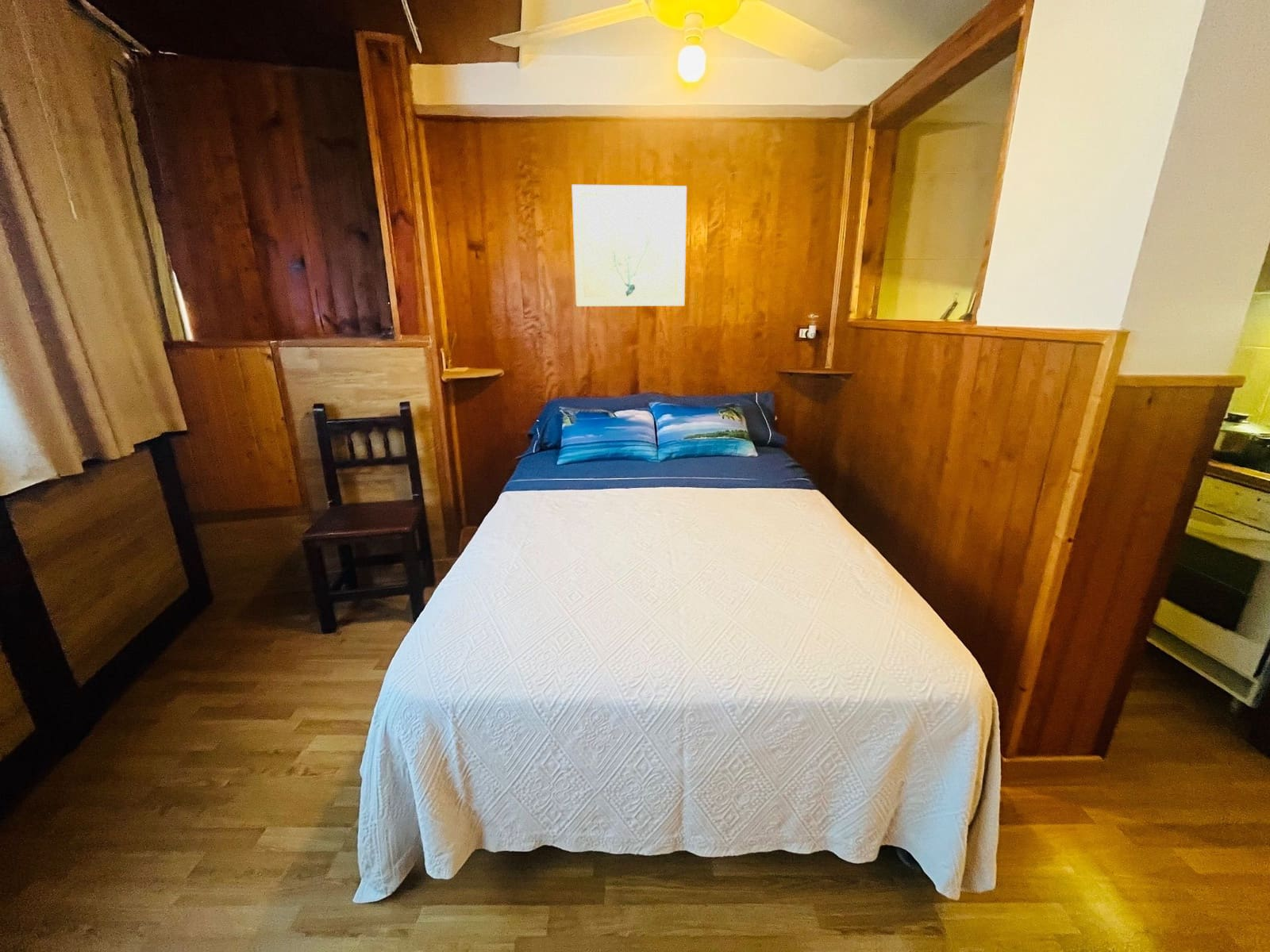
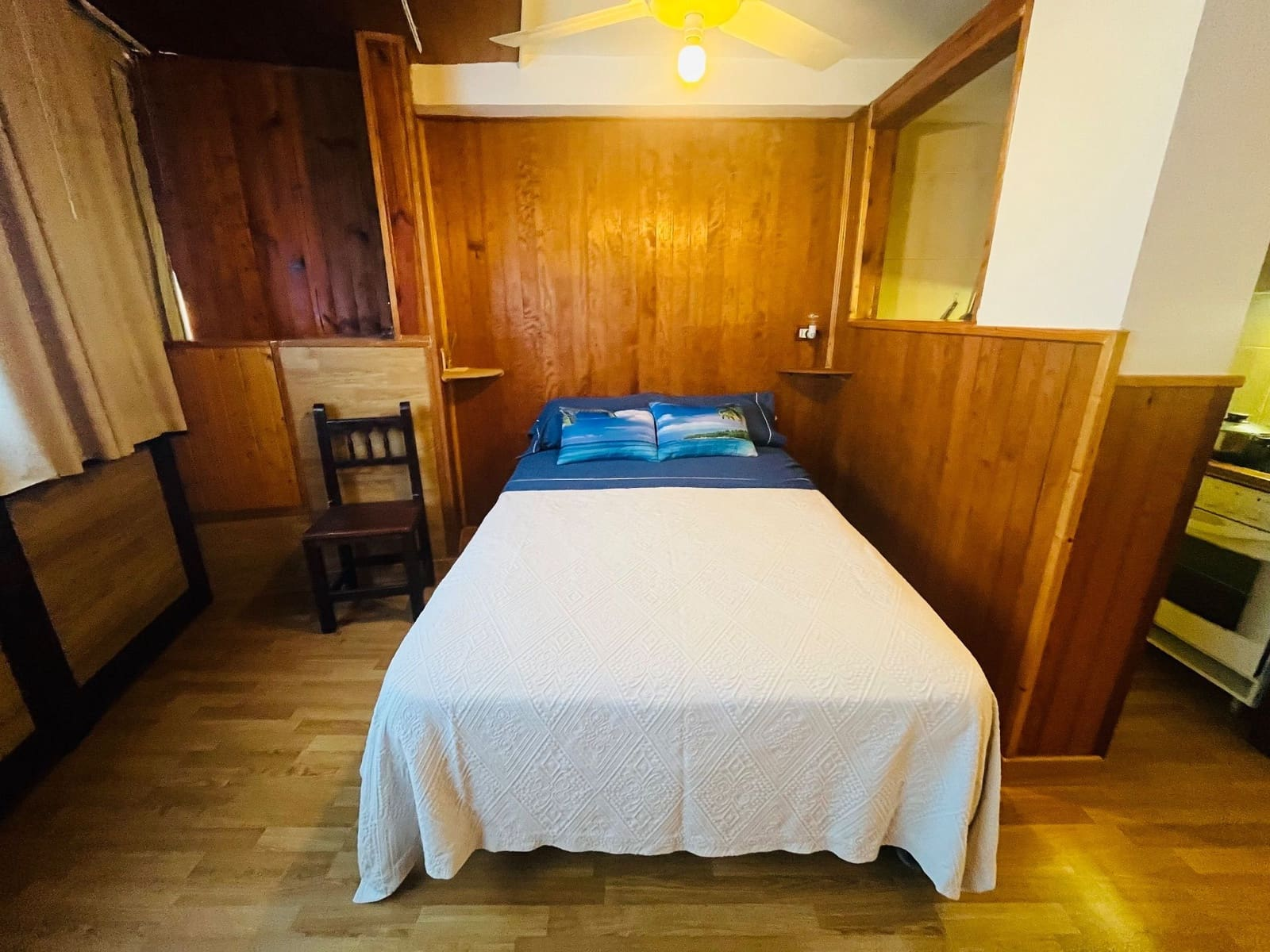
- wall art (629, 248)
